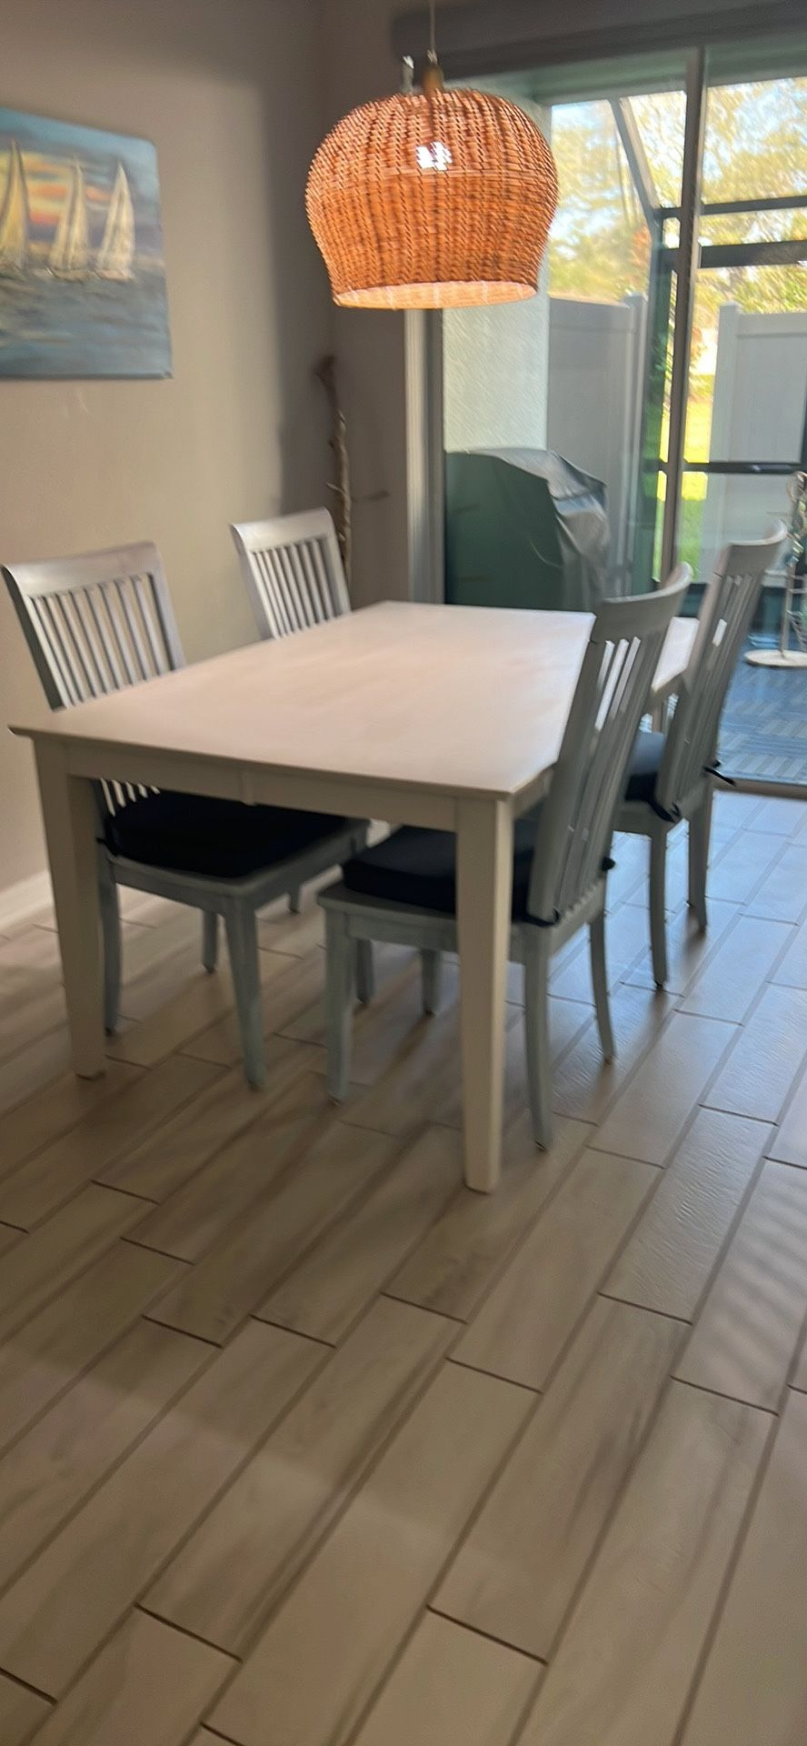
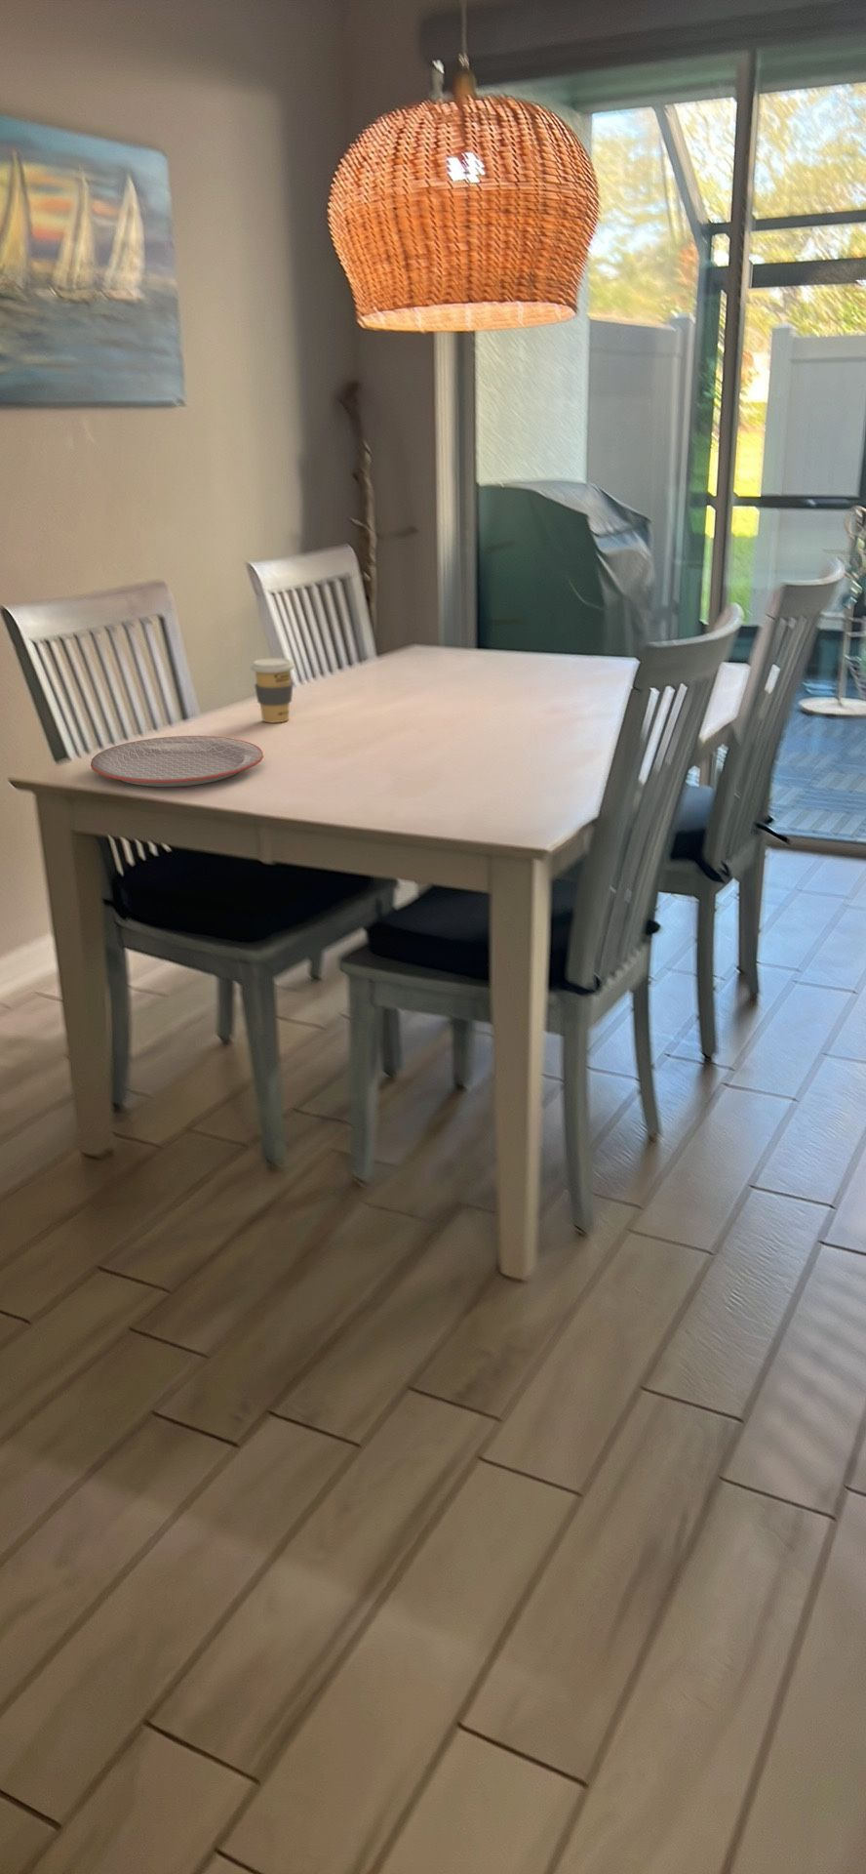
+ coffee cup (274, 690)
+ plate (178, 764)
